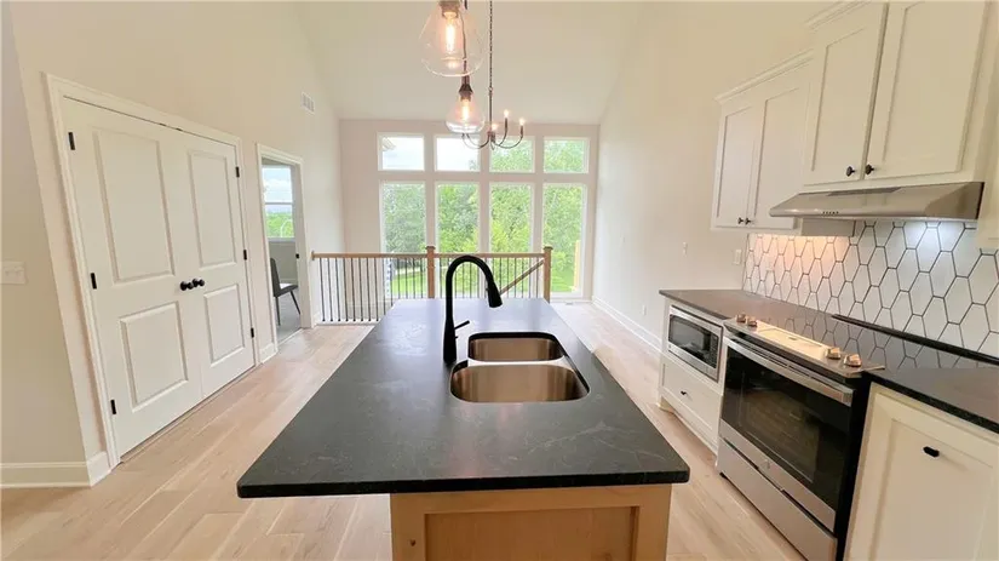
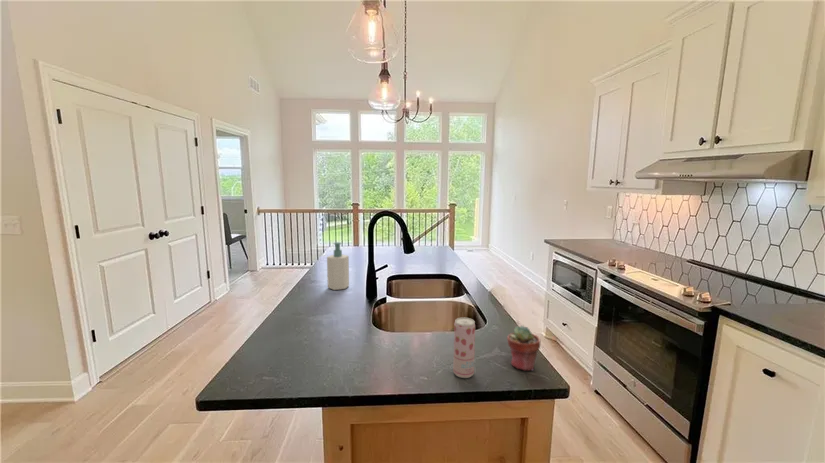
+ potted succulent (523, 345)
+ beverage can (464, 347)
+ soap bottle (338, 265)
